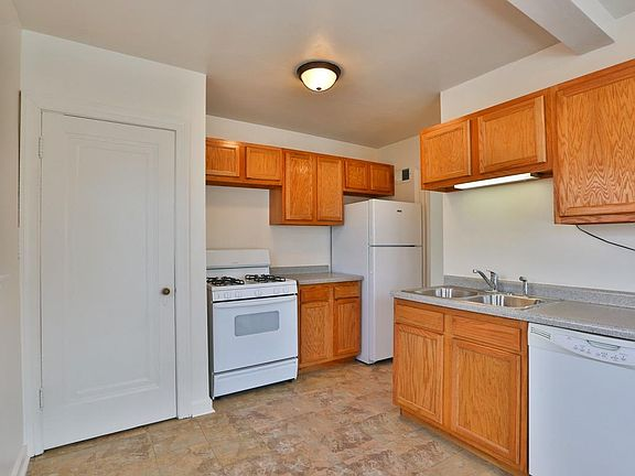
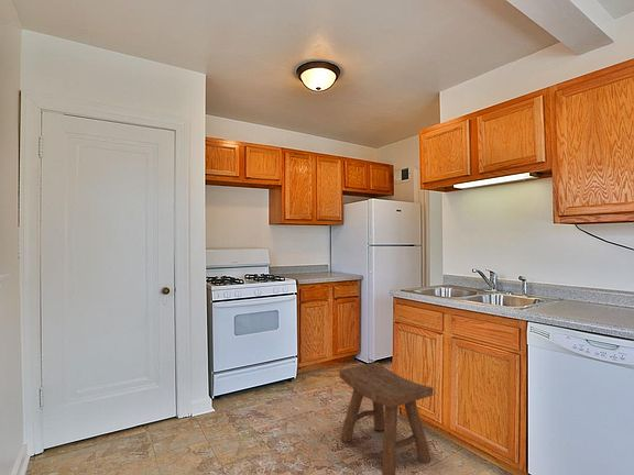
+ stool (383, 413)
